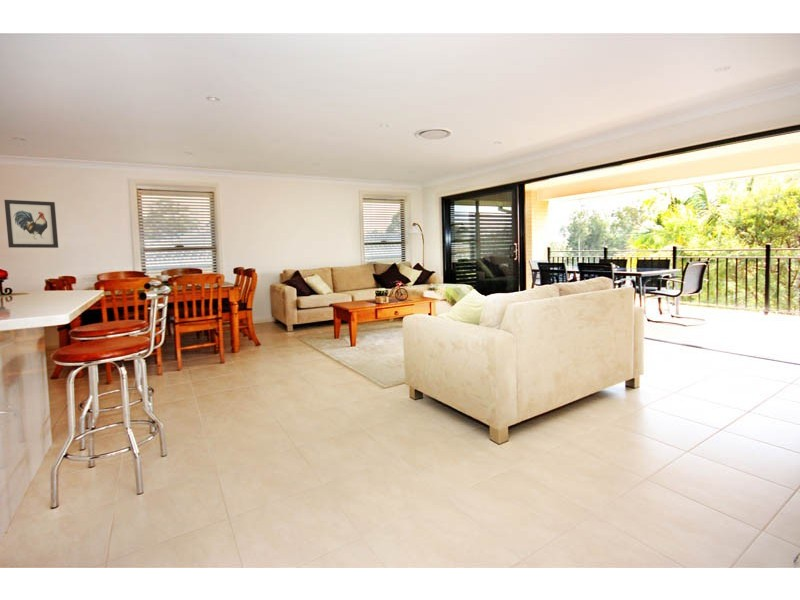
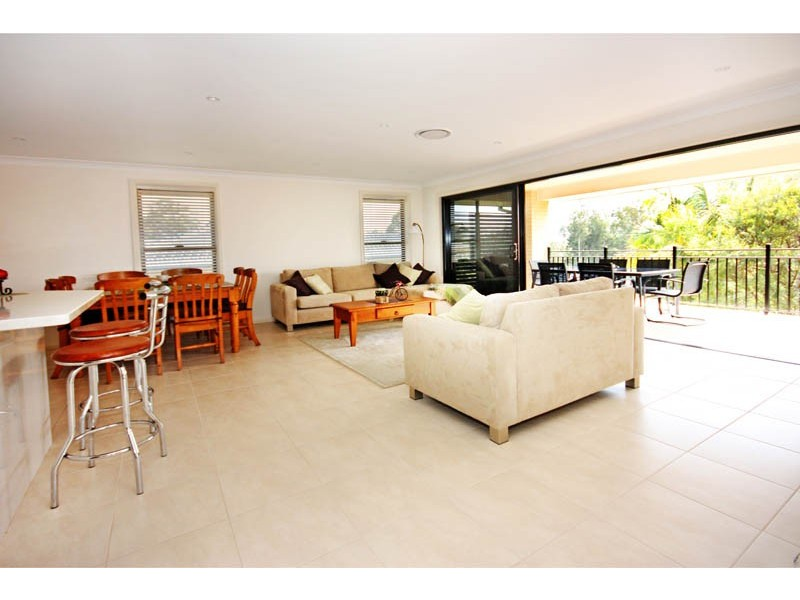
- wall art (32, 224)
